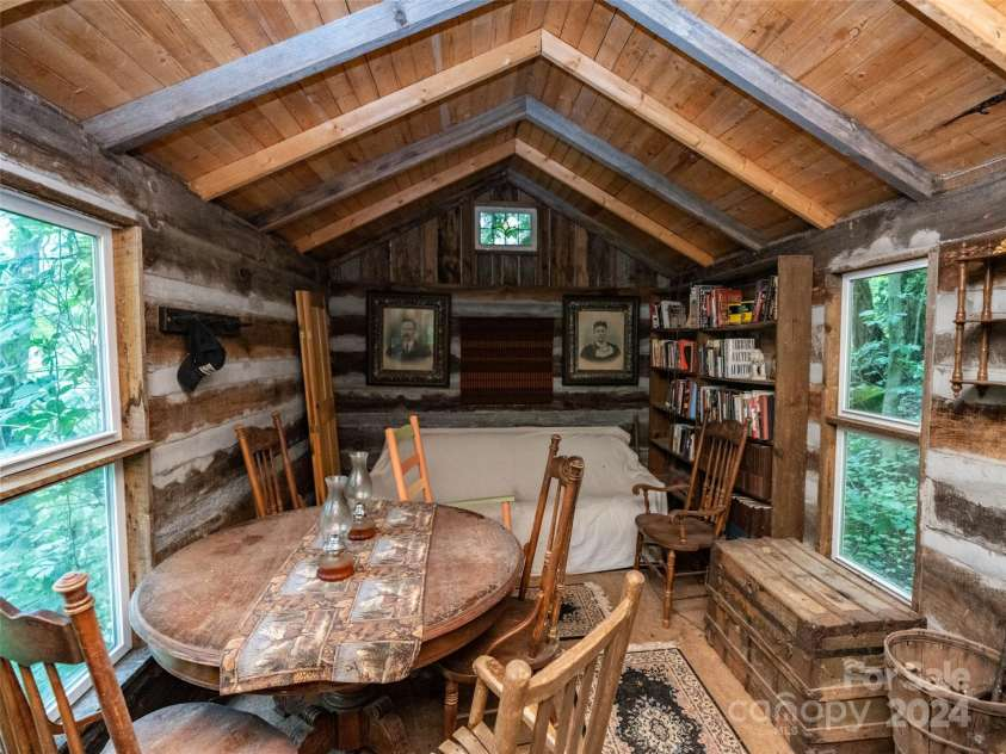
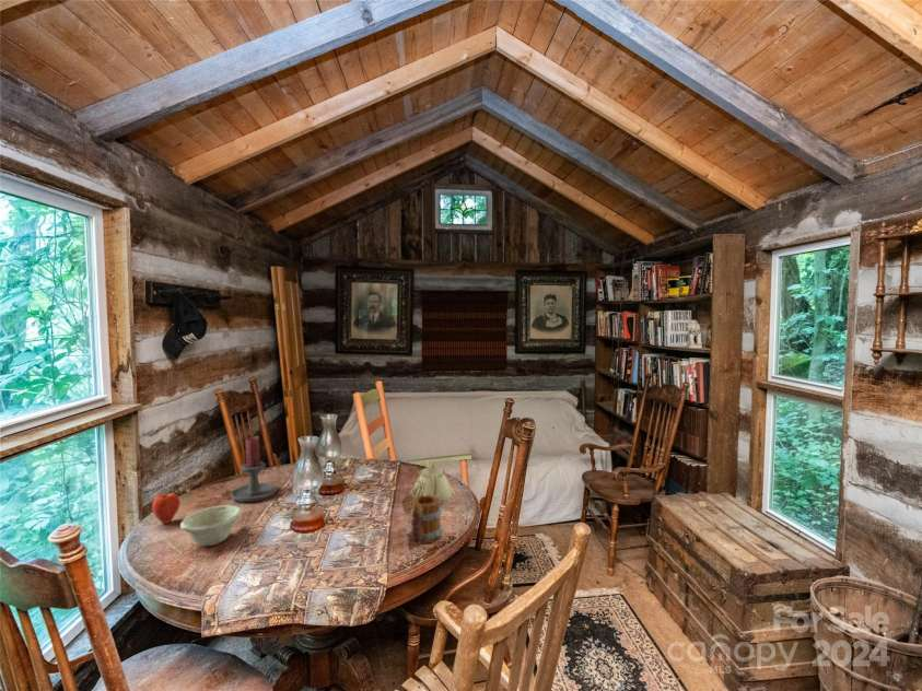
+ bowl (212, 527)
+ candle holder (253, 464)
+ teapot (432, 481)
+ apple (166, 507)
+ mug (423, 517)
